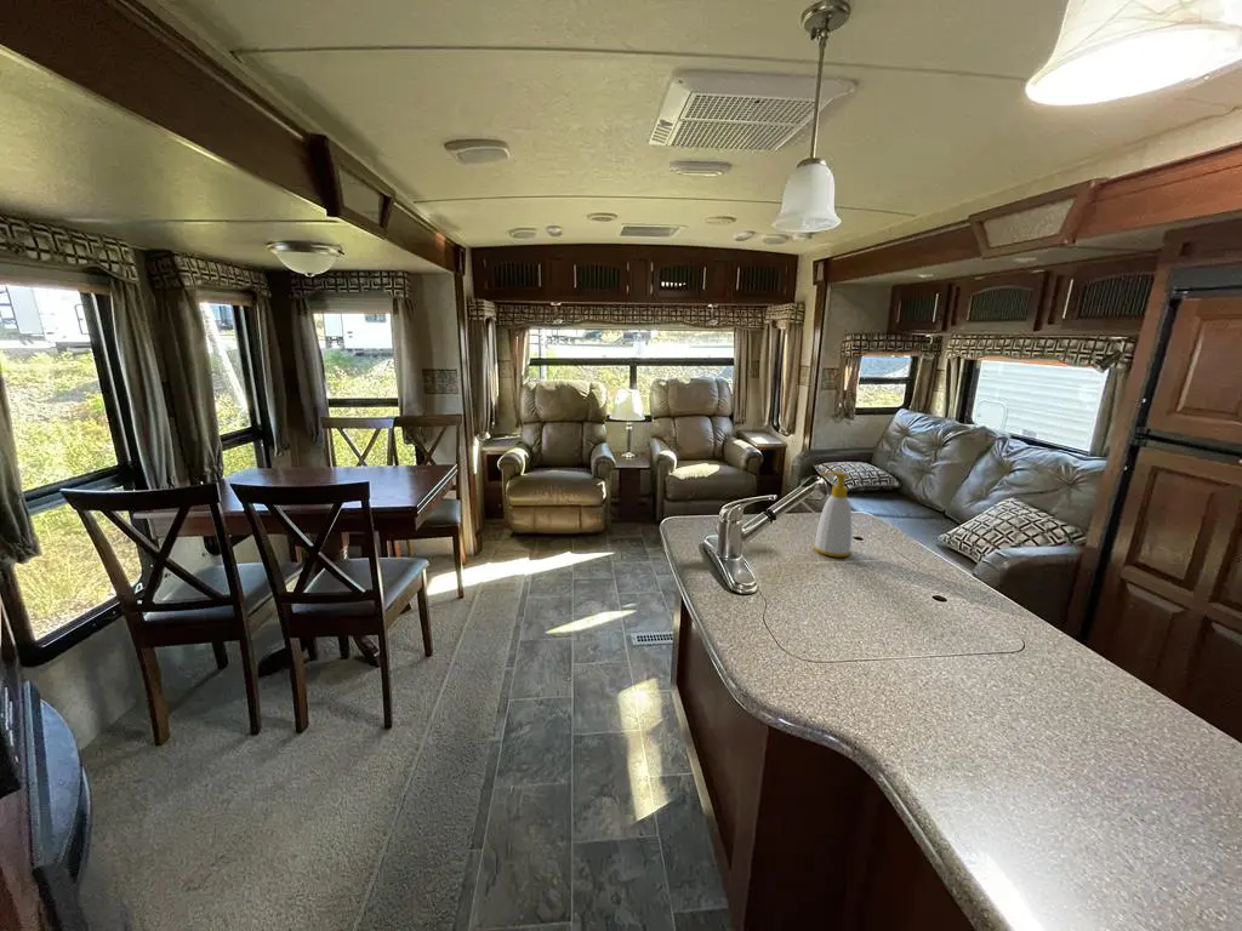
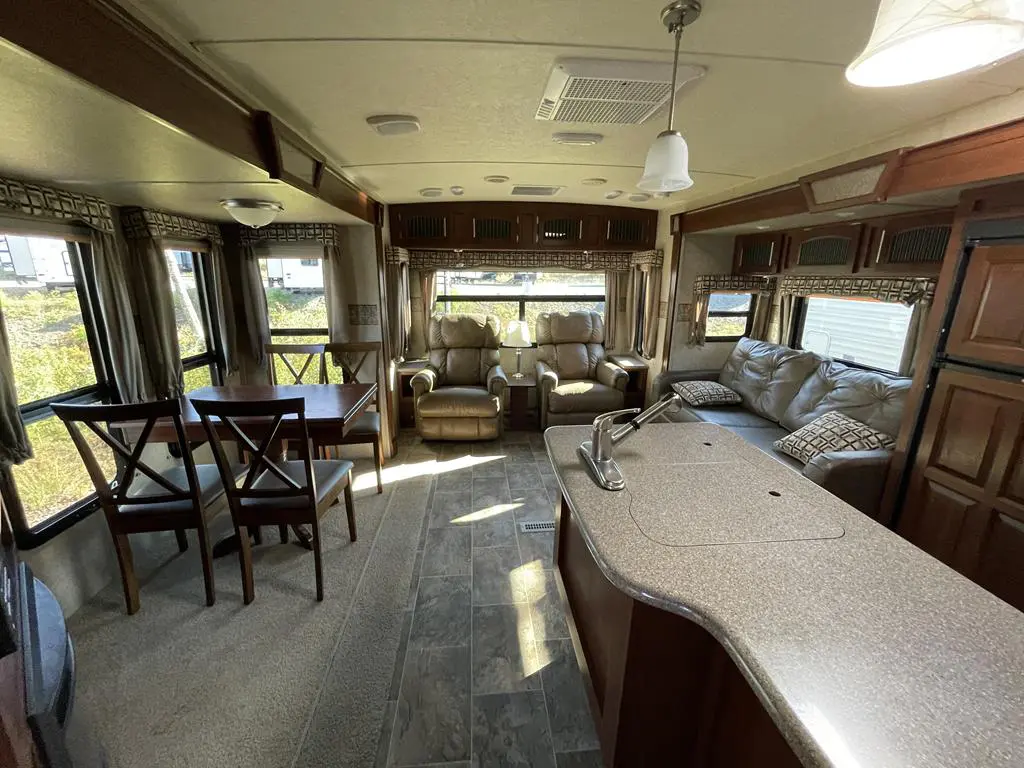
- soap bottle (836, 513)
